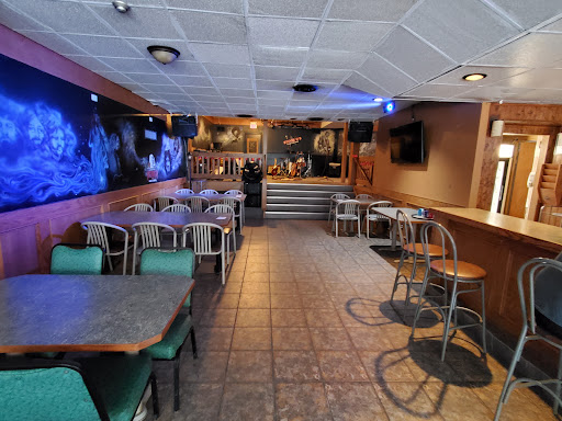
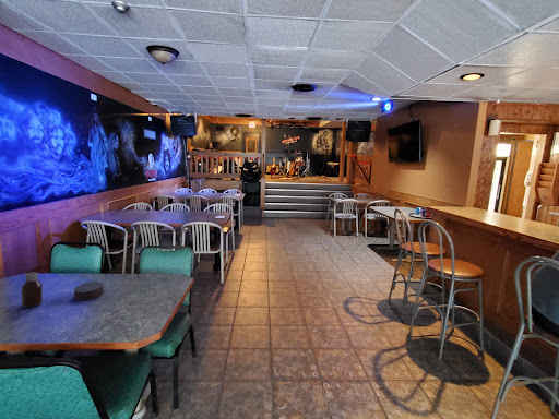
+ bottle (31, 289)
+ candle (90, 289)
